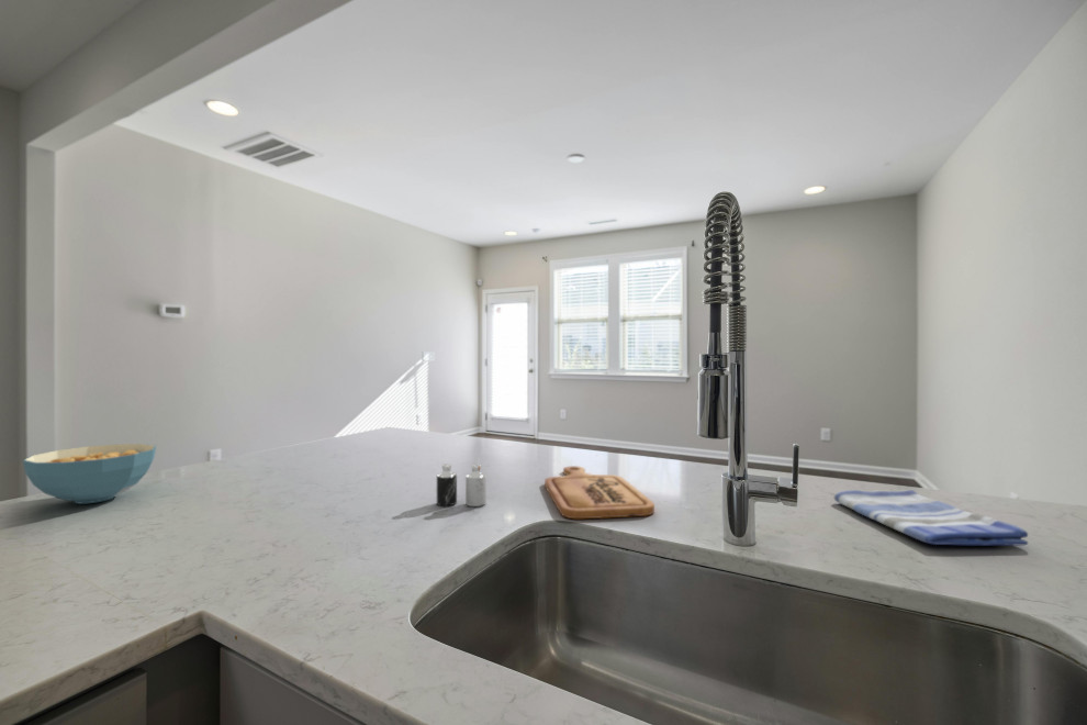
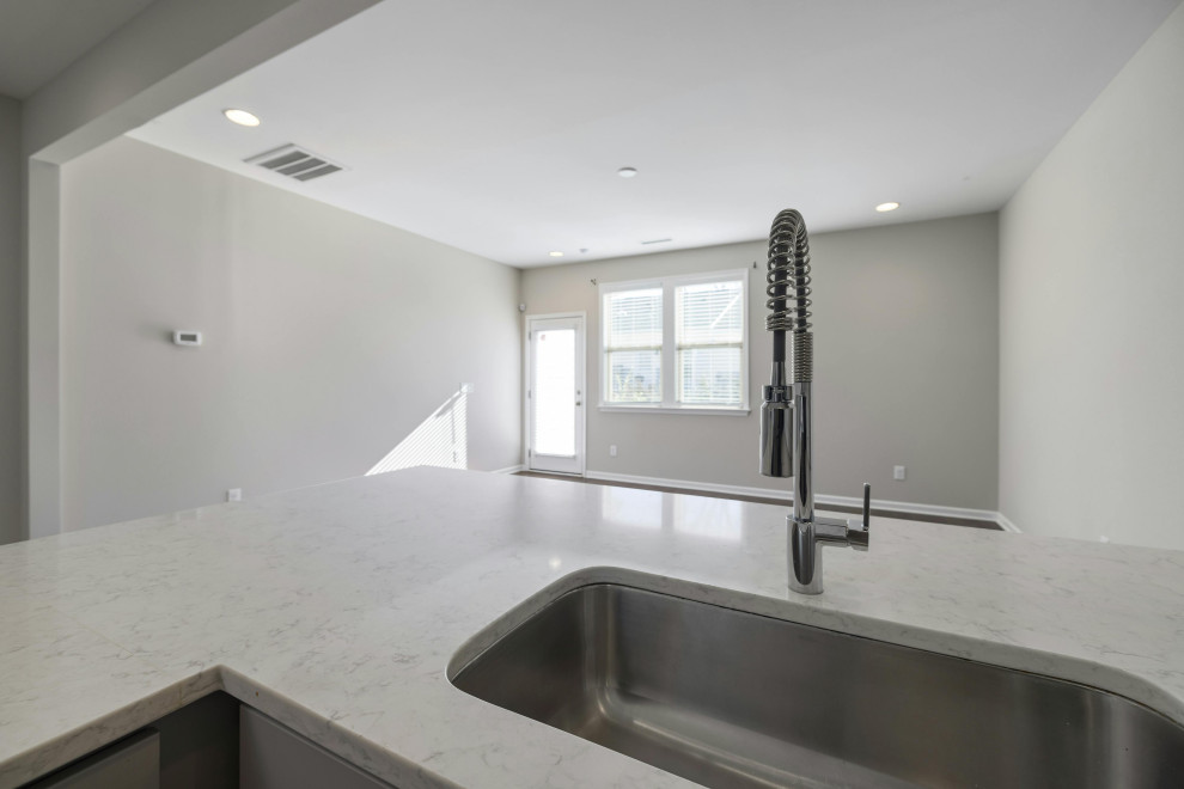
- candle (466, 483)
- cereal bowl (94, 476)
- cutting board (589, 487)
- dish towel (918, 513)
